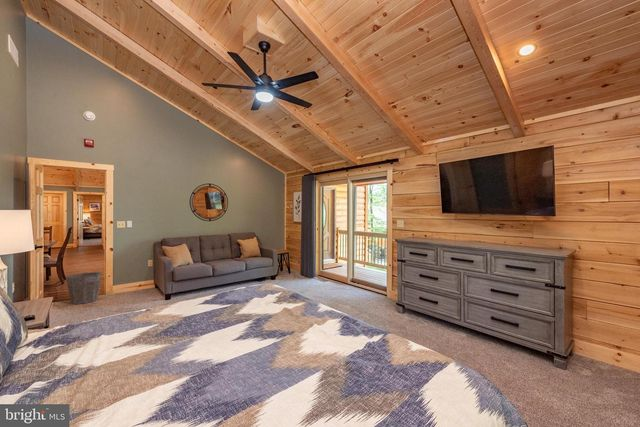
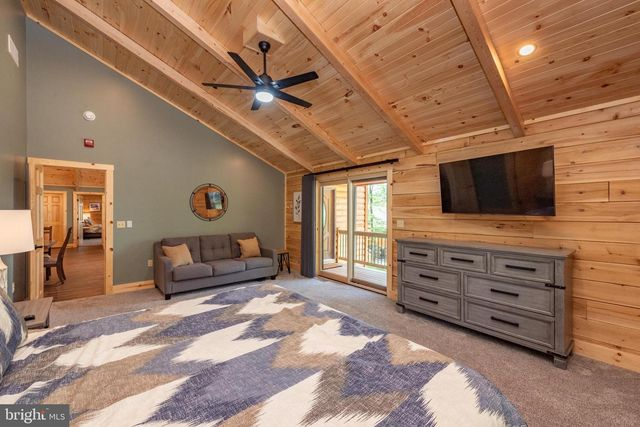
- waste bin (84, 288)
